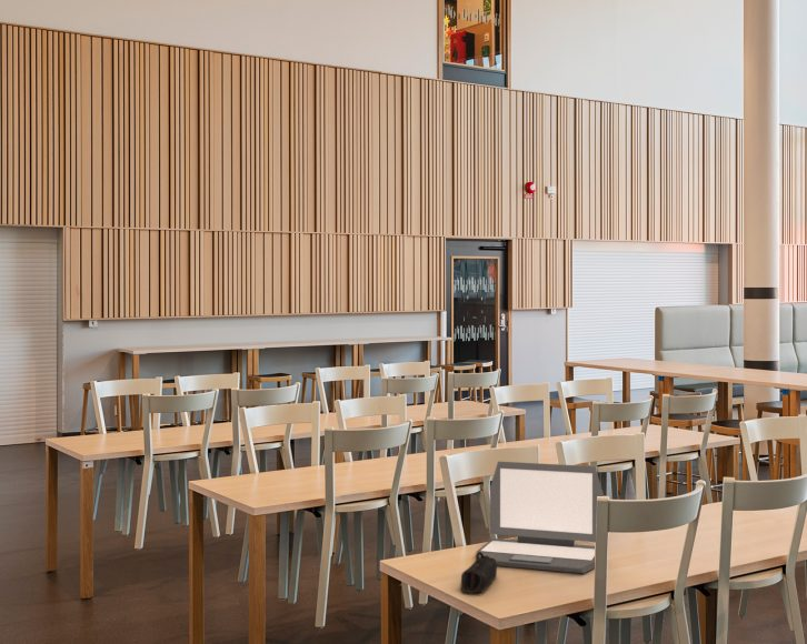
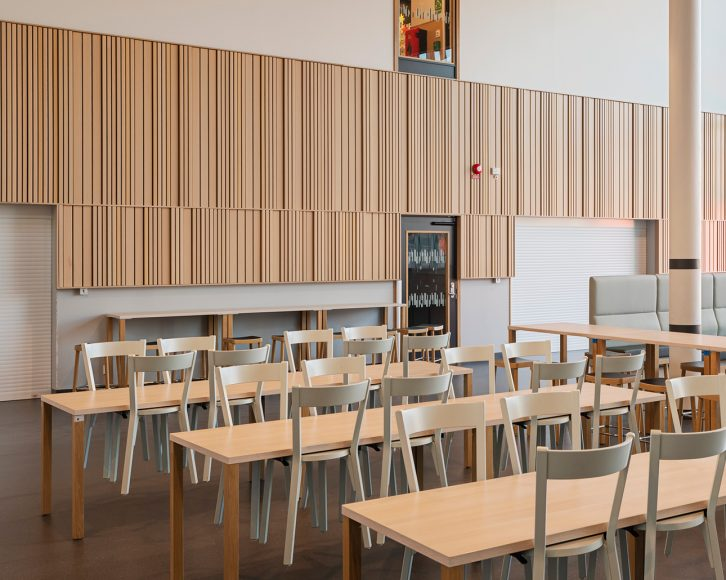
- pencil case (479, 567)
- laptop (537, 514)
